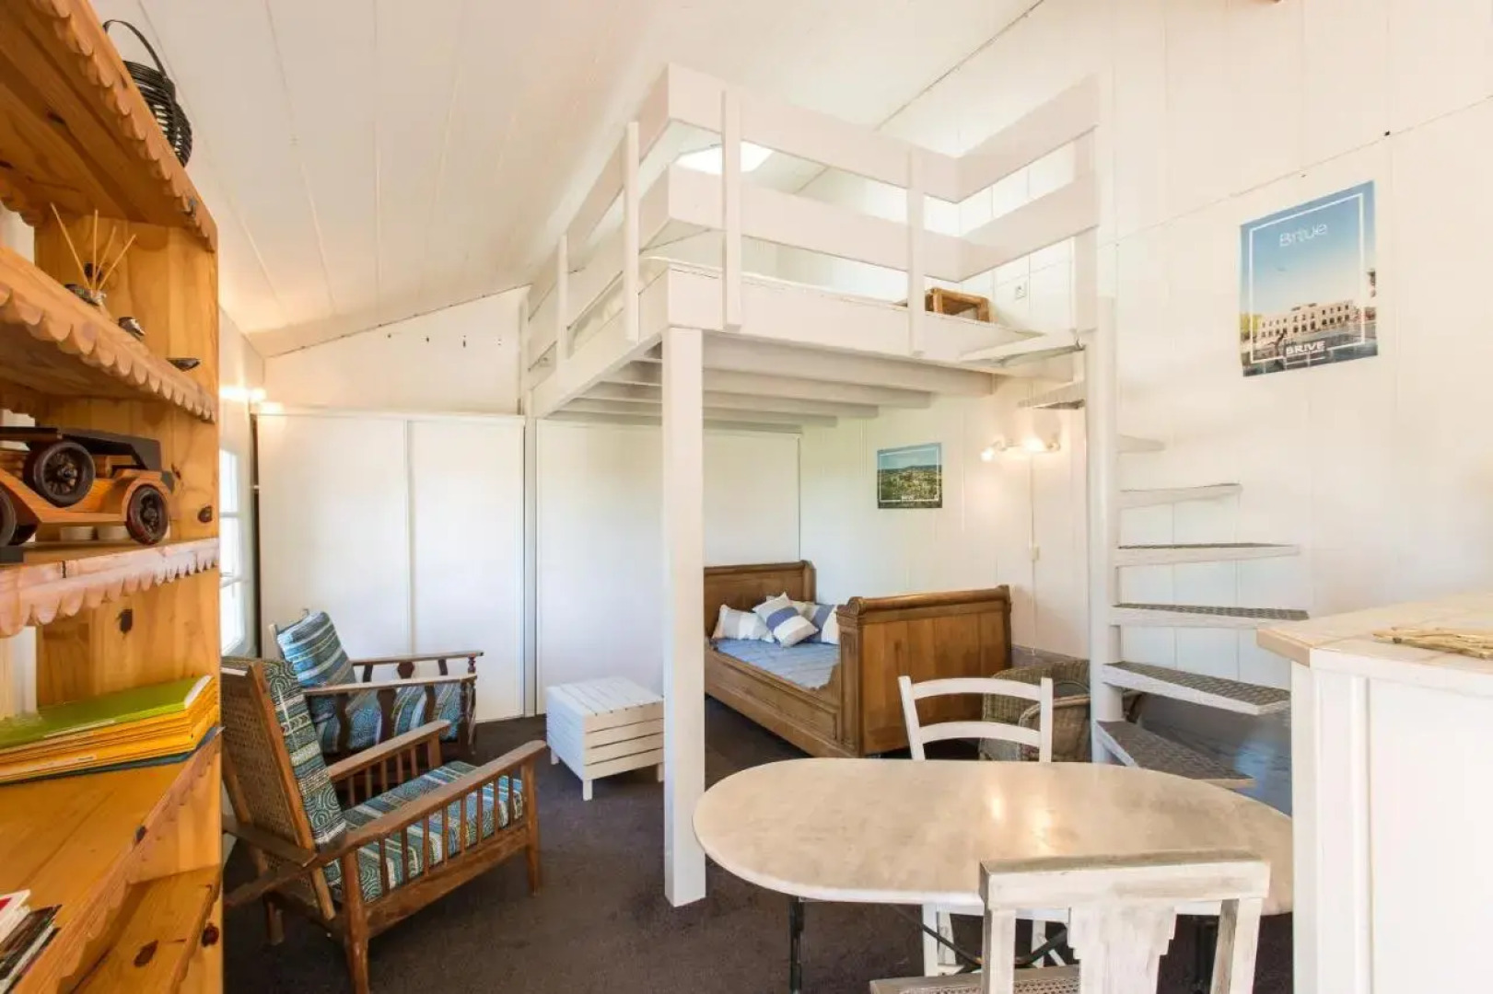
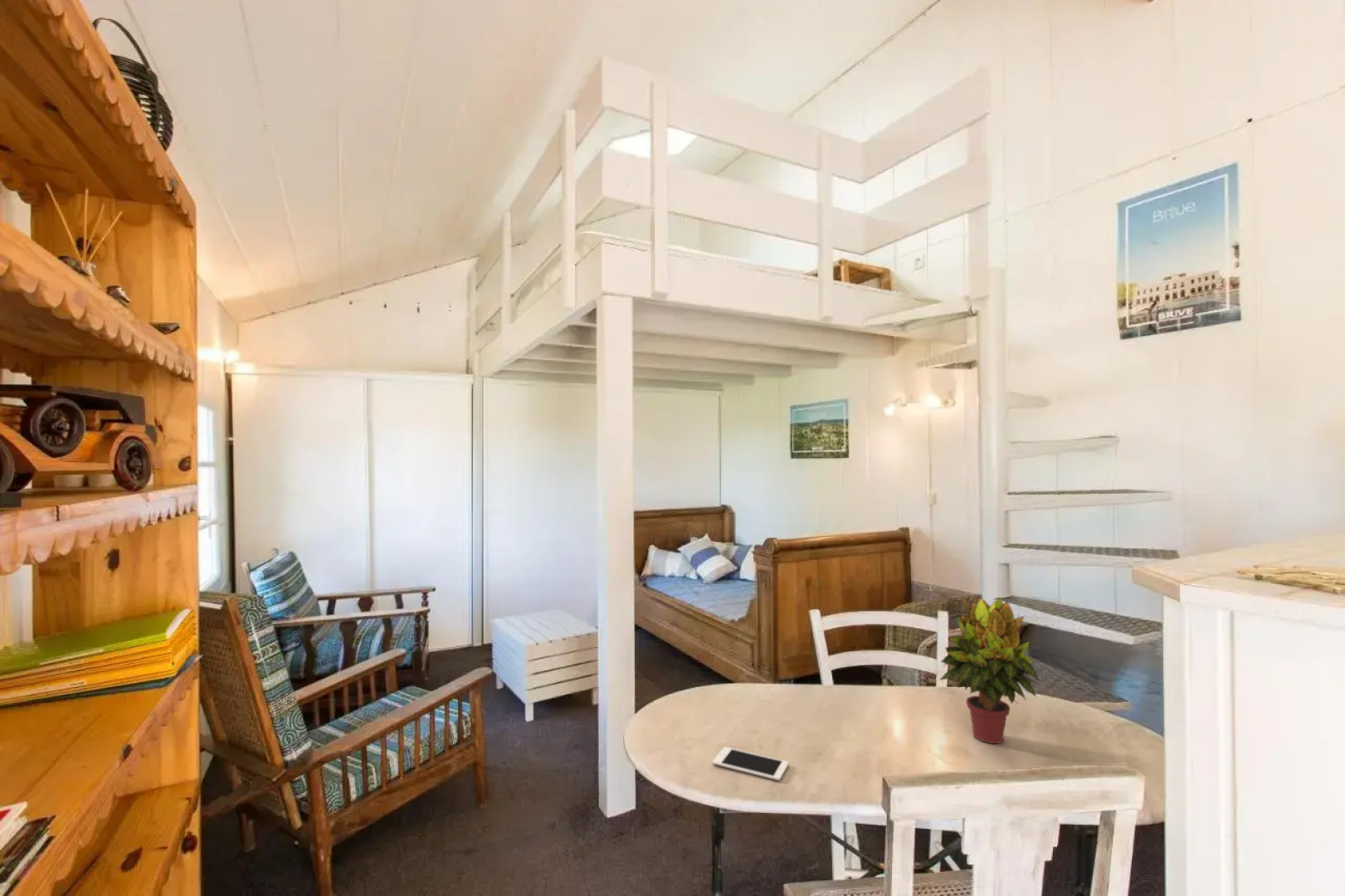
+ potted plant (990, 668)
+ cell phone (750, 762)
